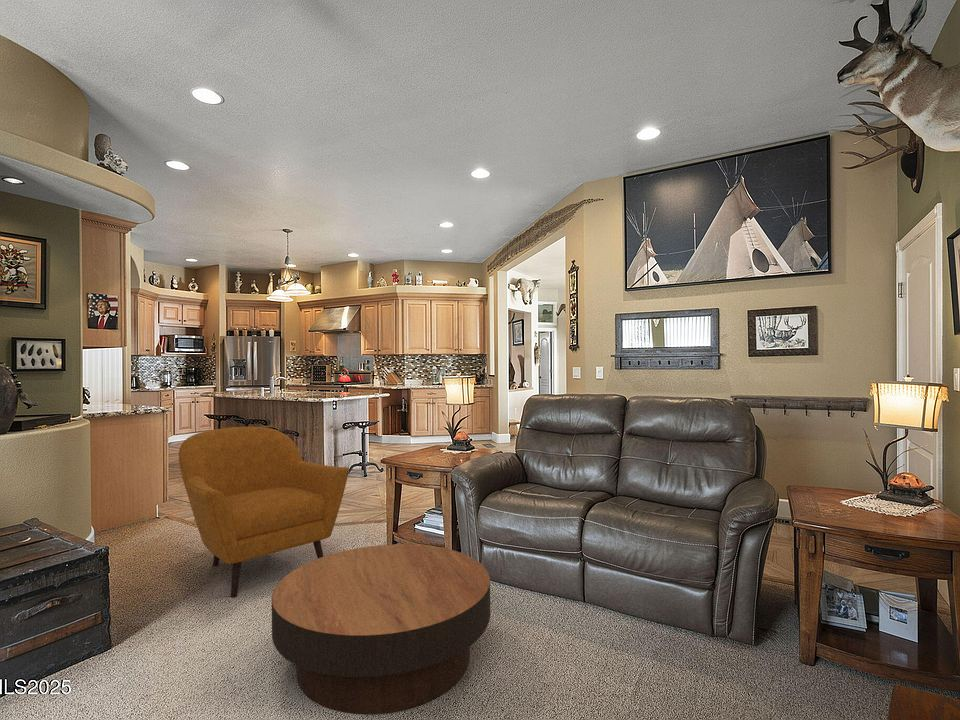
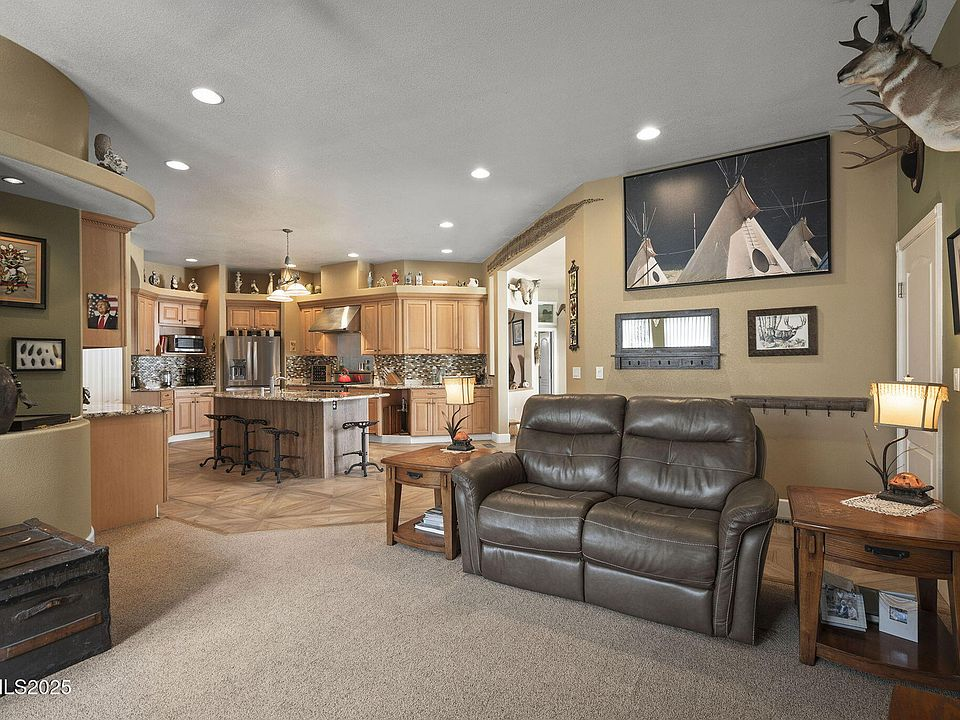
- coffee table (385, 619)
- armchair (254, 499)
